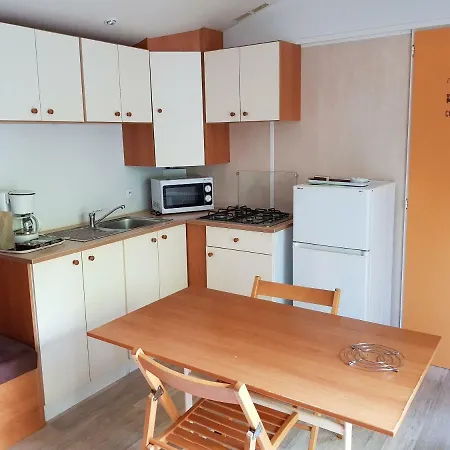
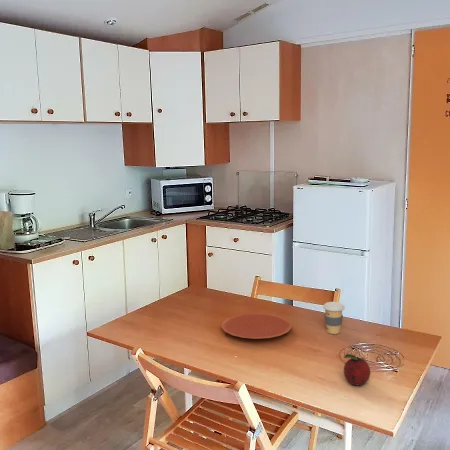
+ plate (256, 327)
+ coffee cup (333, 318)
+ fruit (355, 368)
